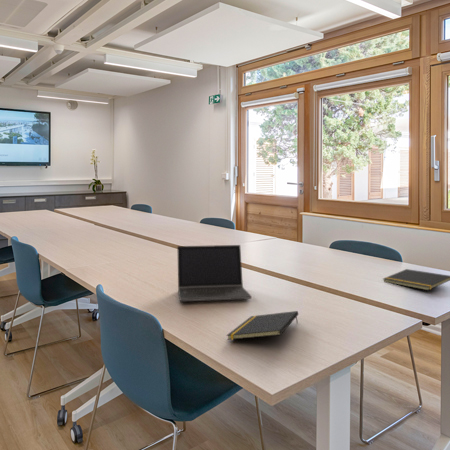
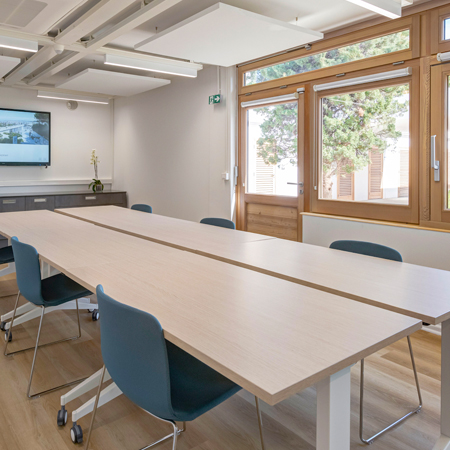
- notepad (416, 278)
- notepad (264, 324)
- laptop computer (212, 271)
